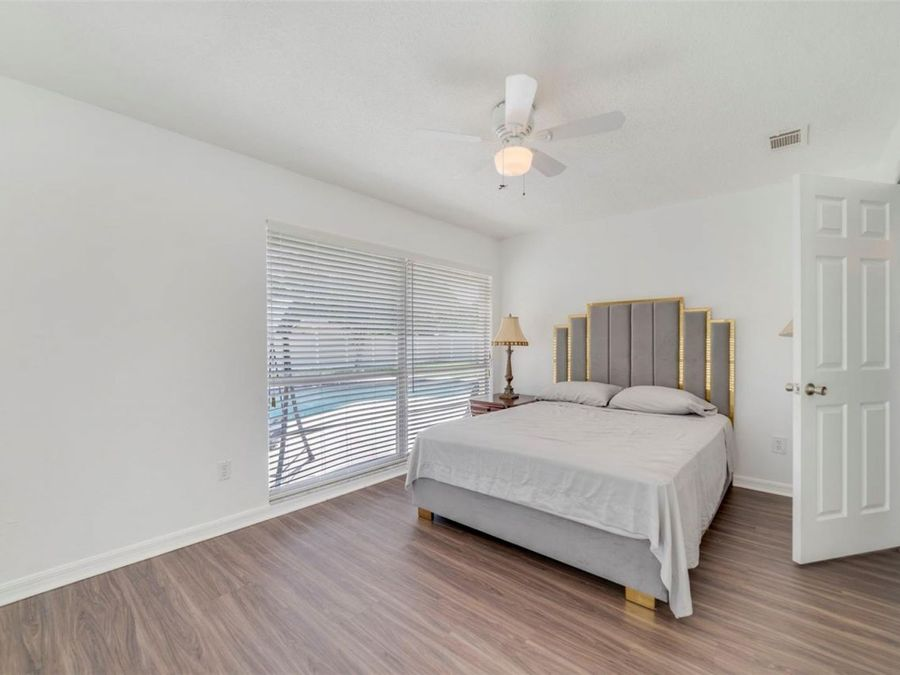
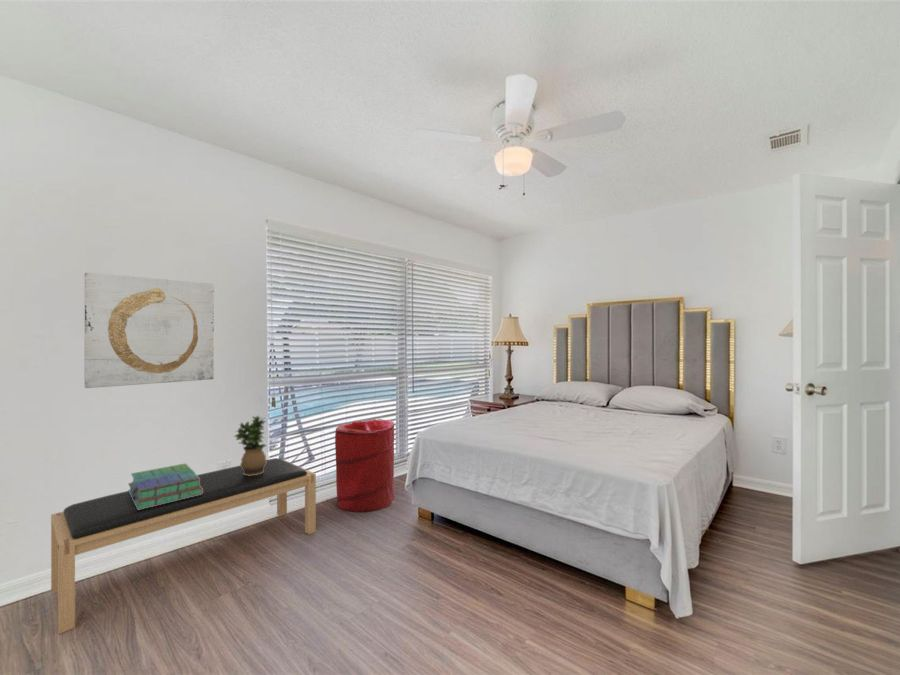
+ laundry hamper (365, 461)
+ potted plant (251, 443)
+ bench (198, 518)
+ wall art (154, 331)
+ stack of books (165, 483)
